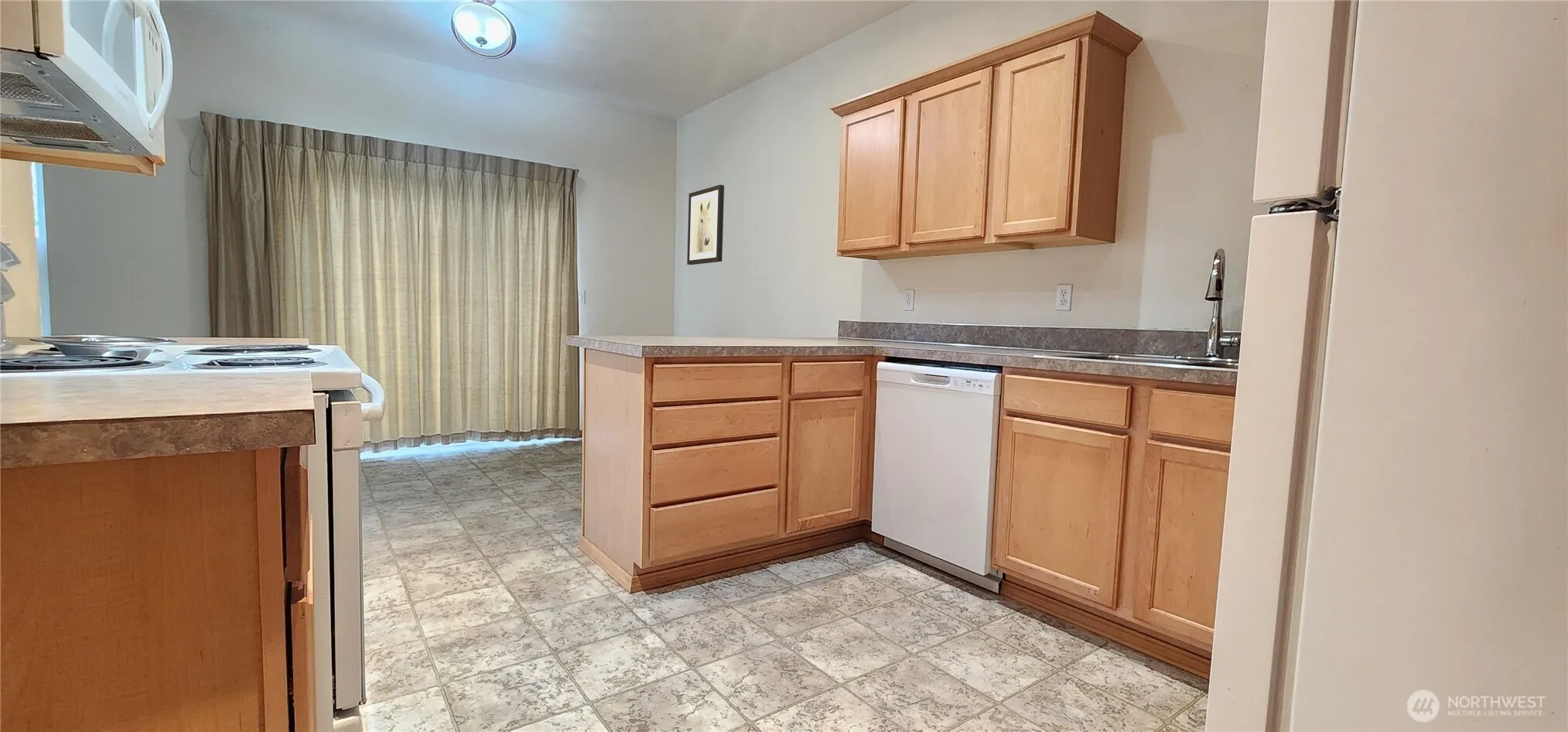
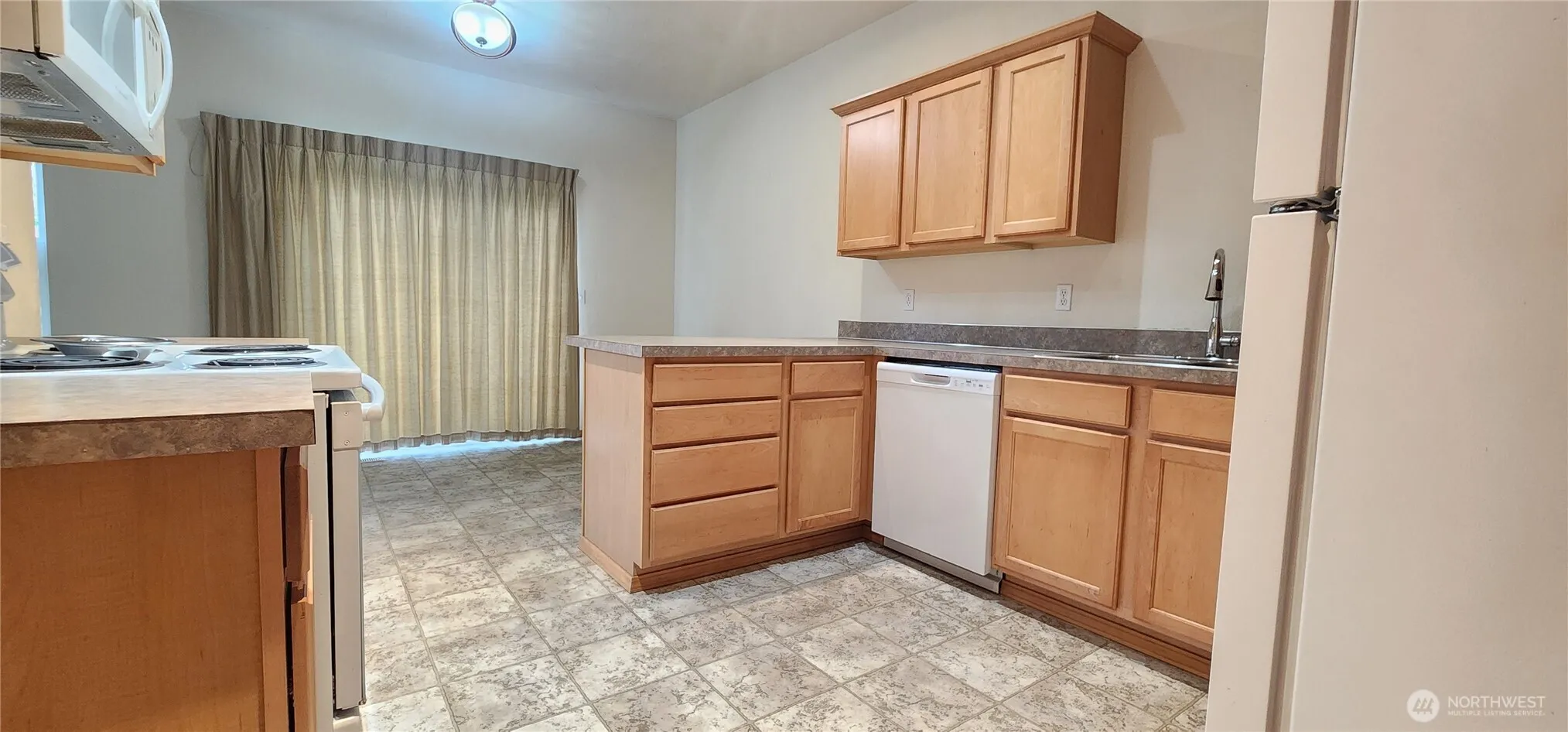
- wall art (705, 226)
